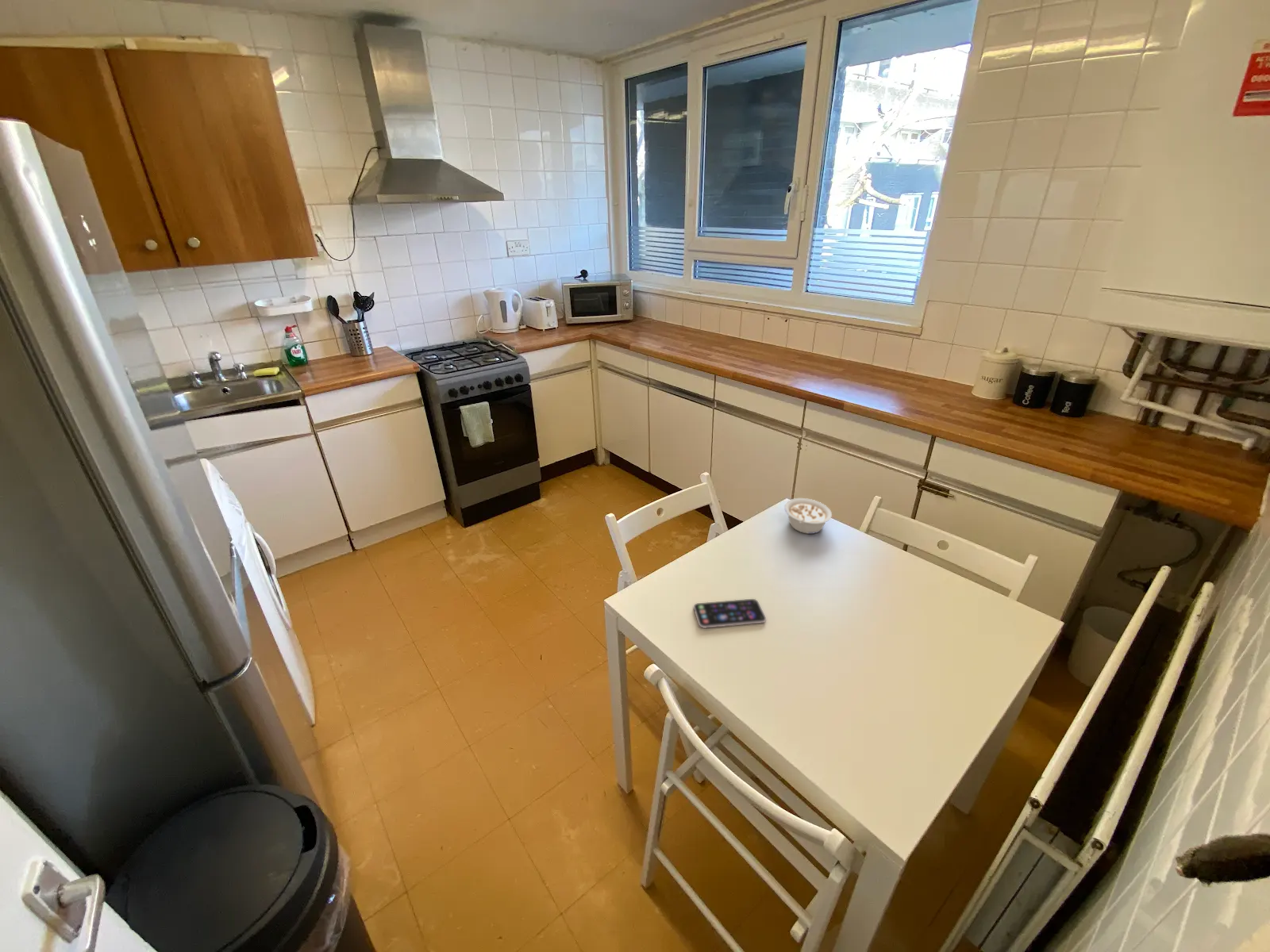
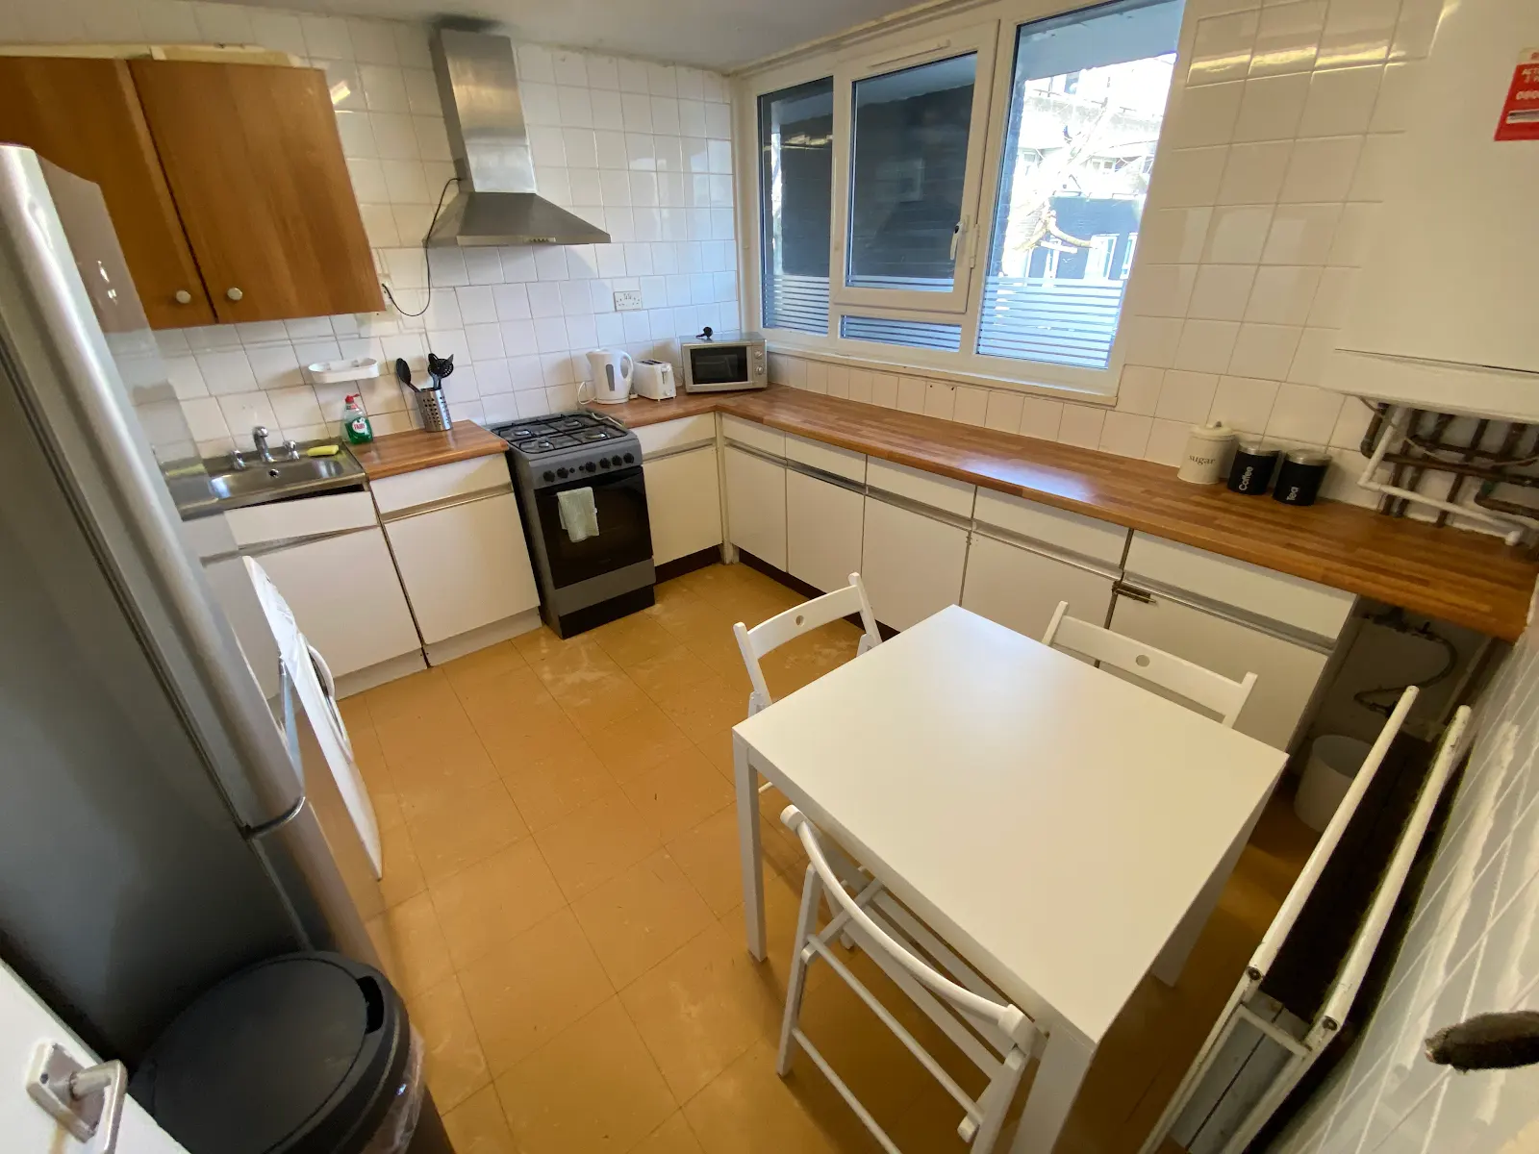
- smartphone (729, 612)
- legume (807, 516)
